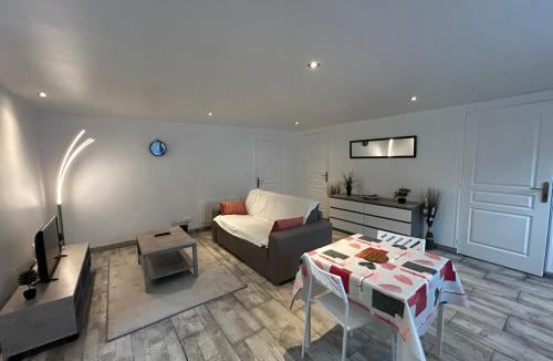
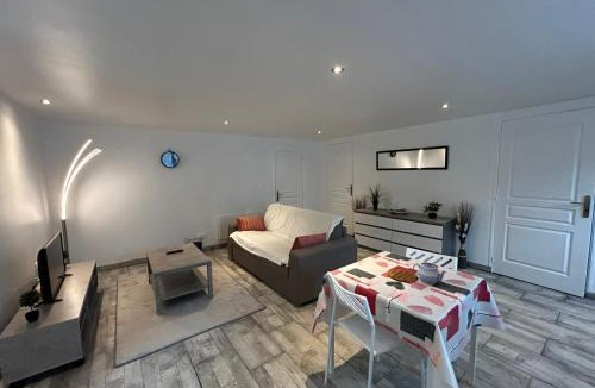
+ teapot (428, 271)
